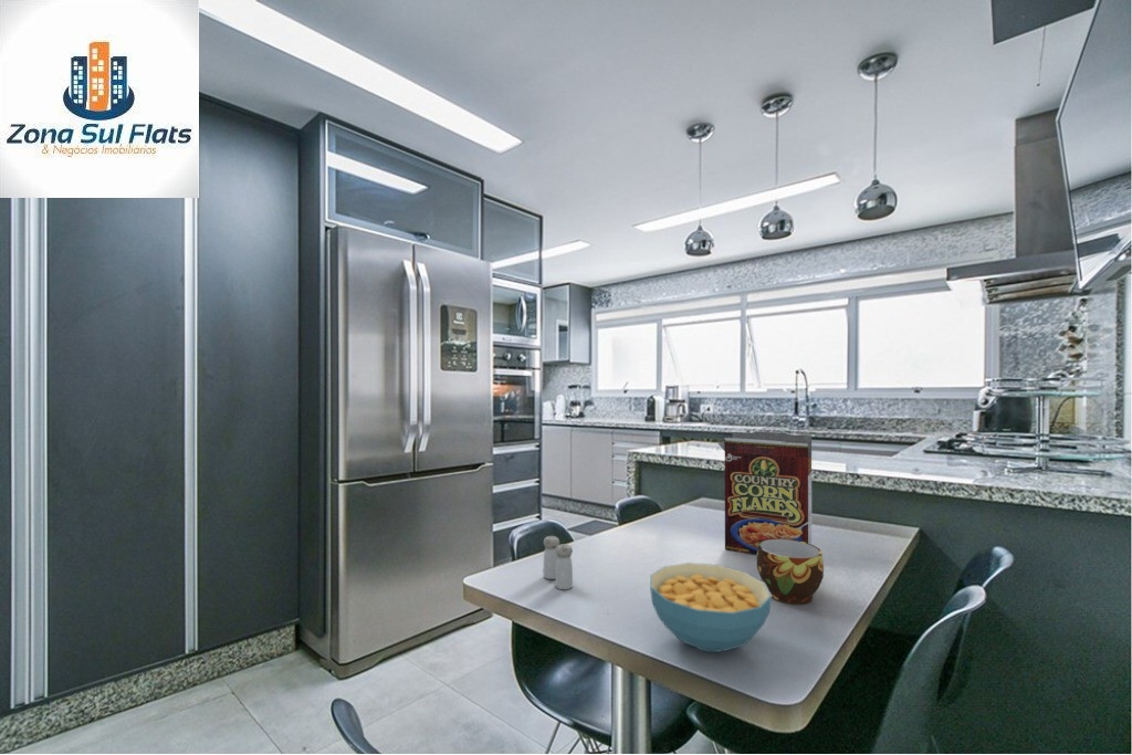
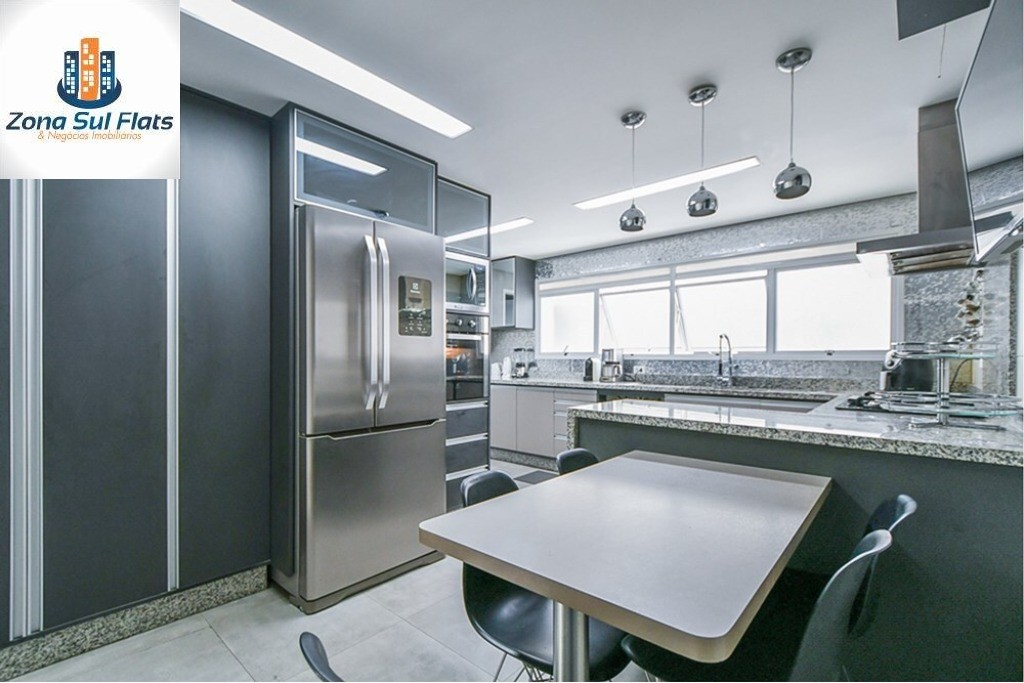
- cup (786, 569)
- salt and pepper shaker (557, 560)
- cereal bowl (708, 614)
- cereal box (766, 492)
